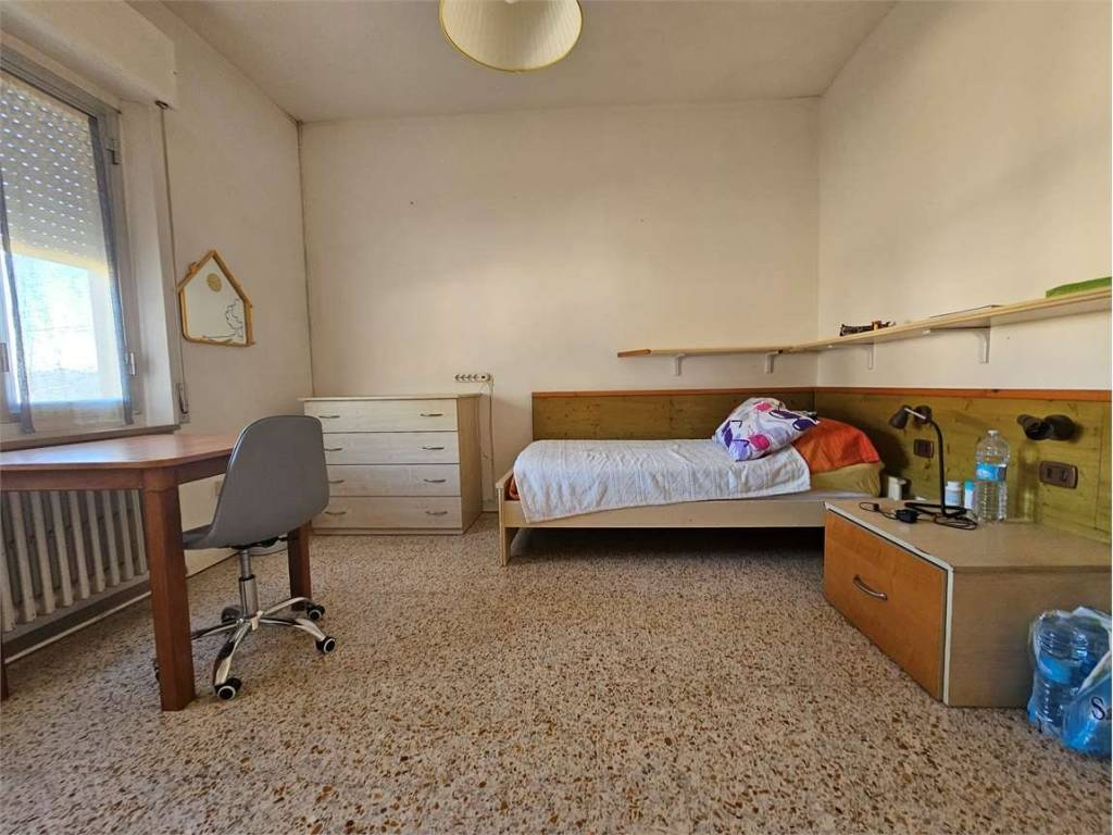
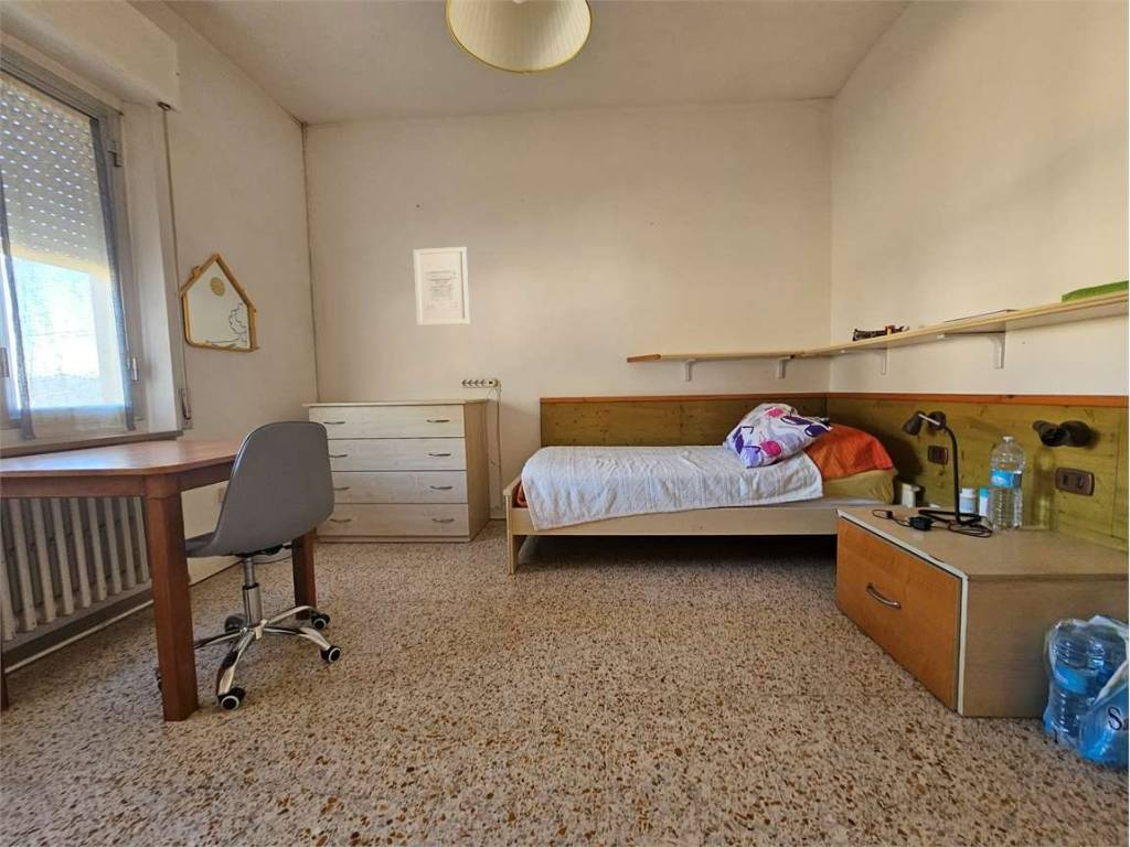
+ wall art (441, 286)
